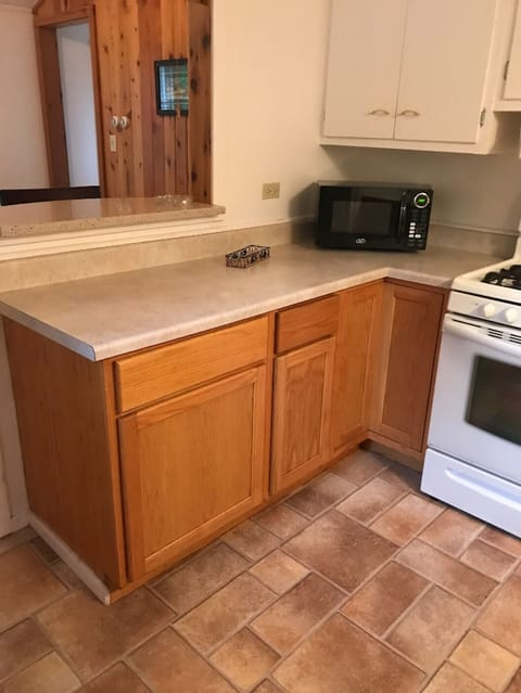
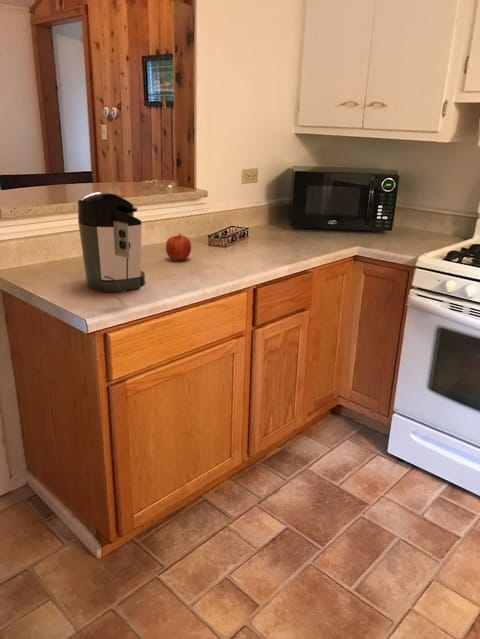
+ fruit (178, 246)
+ coffee maker (122, 242)
